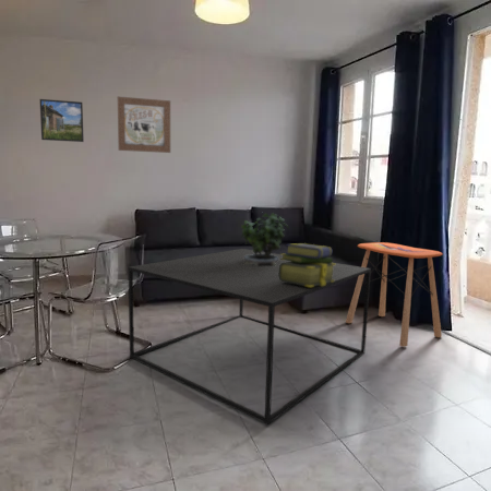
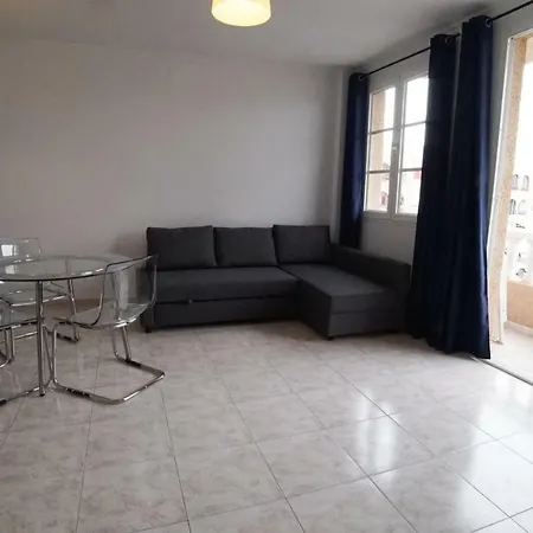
- coffee table (250, 318)
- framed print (61, 120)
- potted plant (264, 236)
- stack of books (307, 262)
- side table (397, 287)
- wall art (144, 125)
